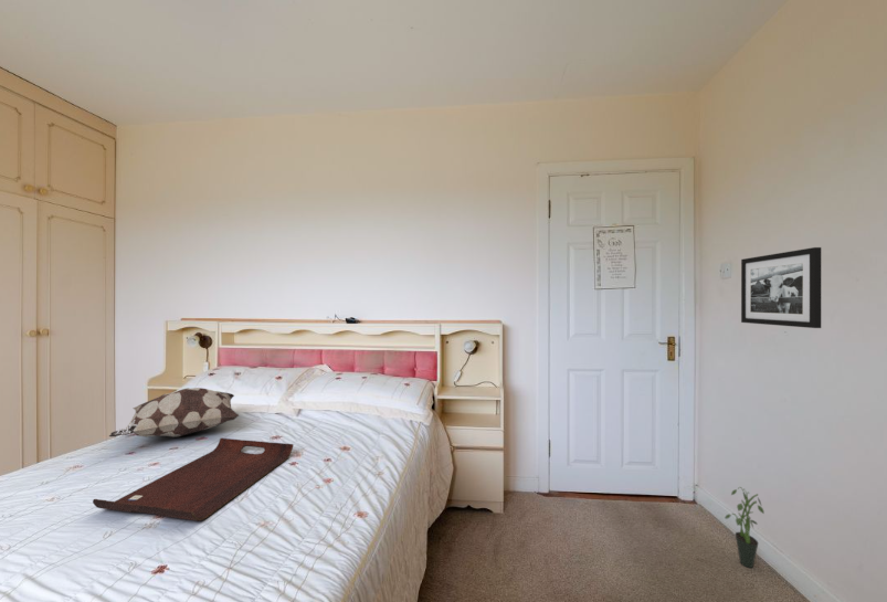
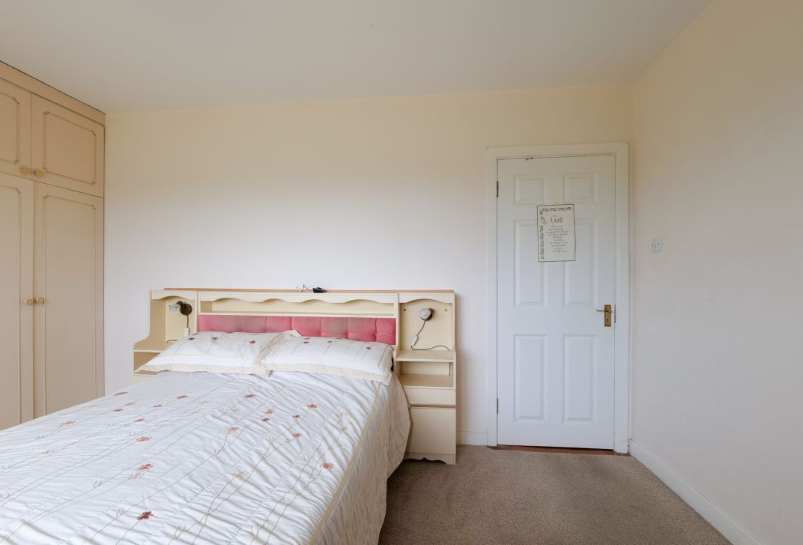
- picture frame (775, 289)
- potted plant (746, 528)
- serving tray (209, 473)
- decorative pillow (182, 412)
